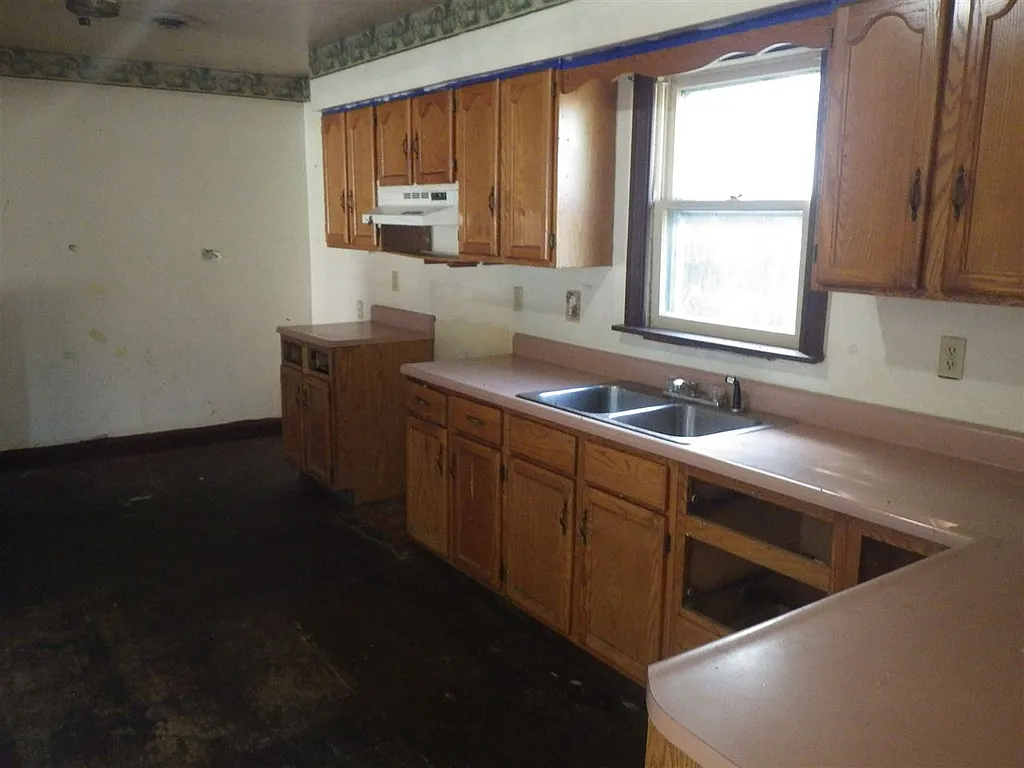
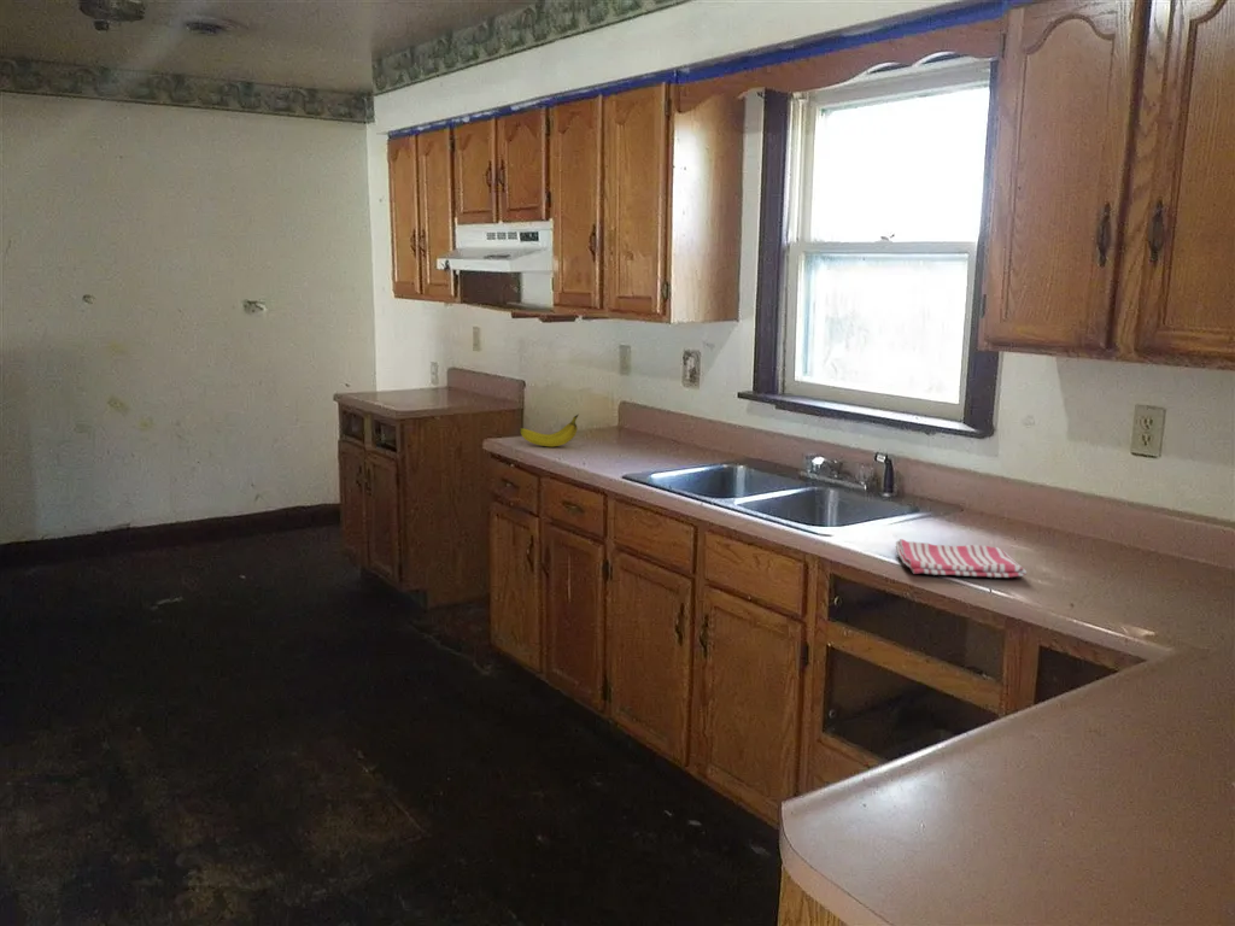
+ dish towel (959, 557)
+ fruit (549, 434)
